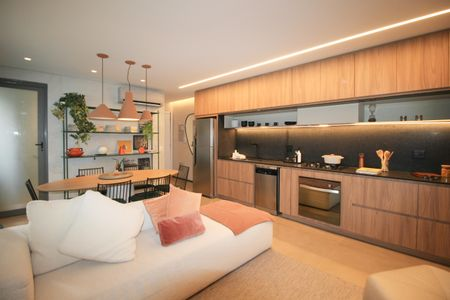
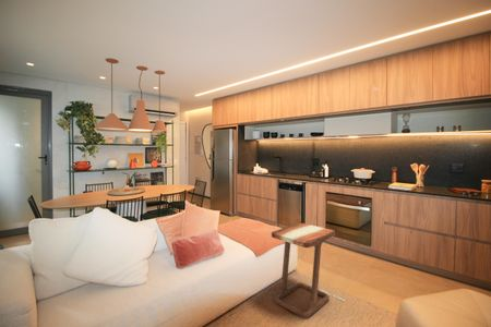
+ side table (313, 264)
